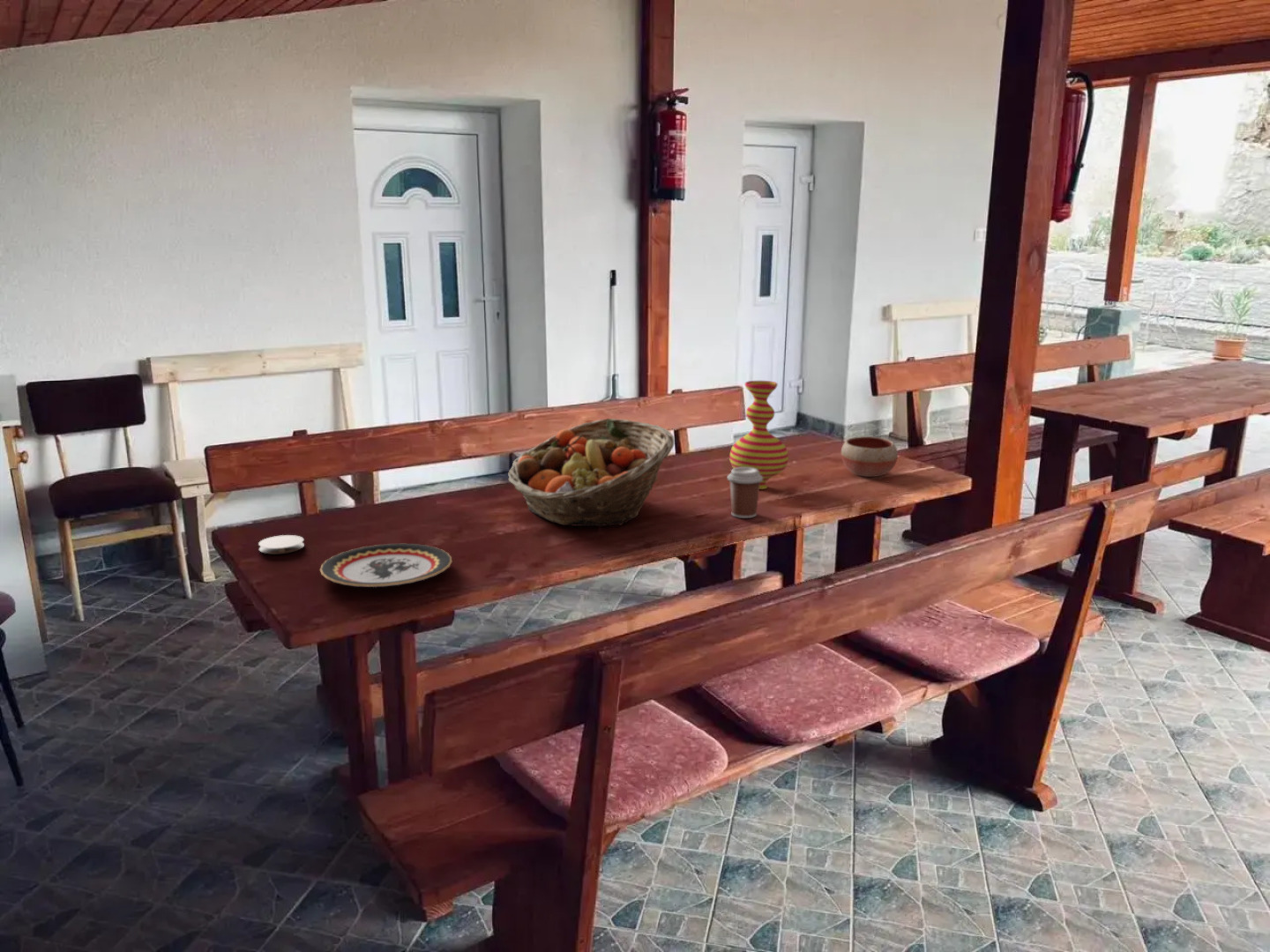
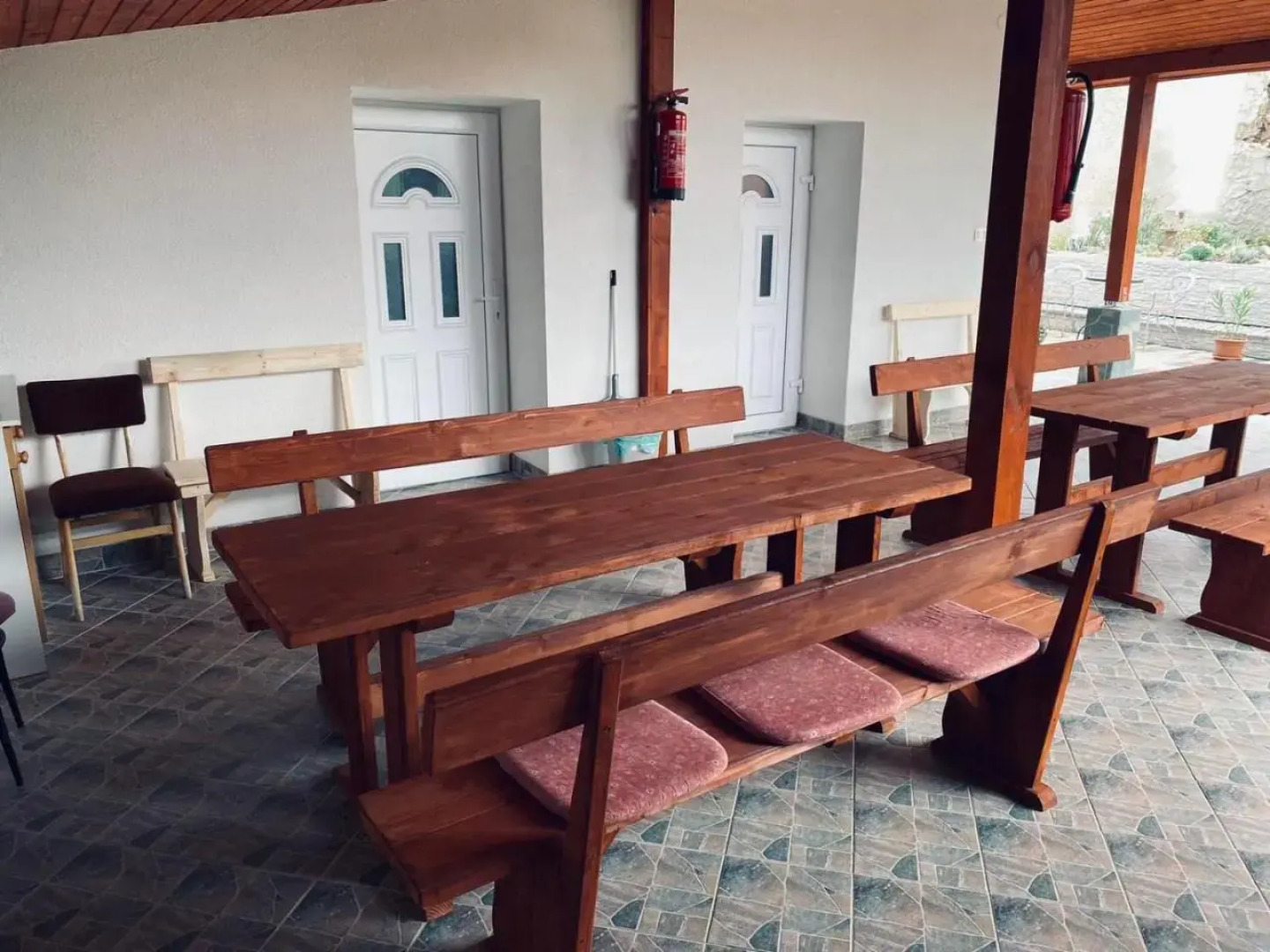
- vase (759, 435)
- fruit basket (590, 470)
- coaster (281, 544)
- bowl (869, 457)
- plate (387, 568)
- coffee cup (744, 492)
